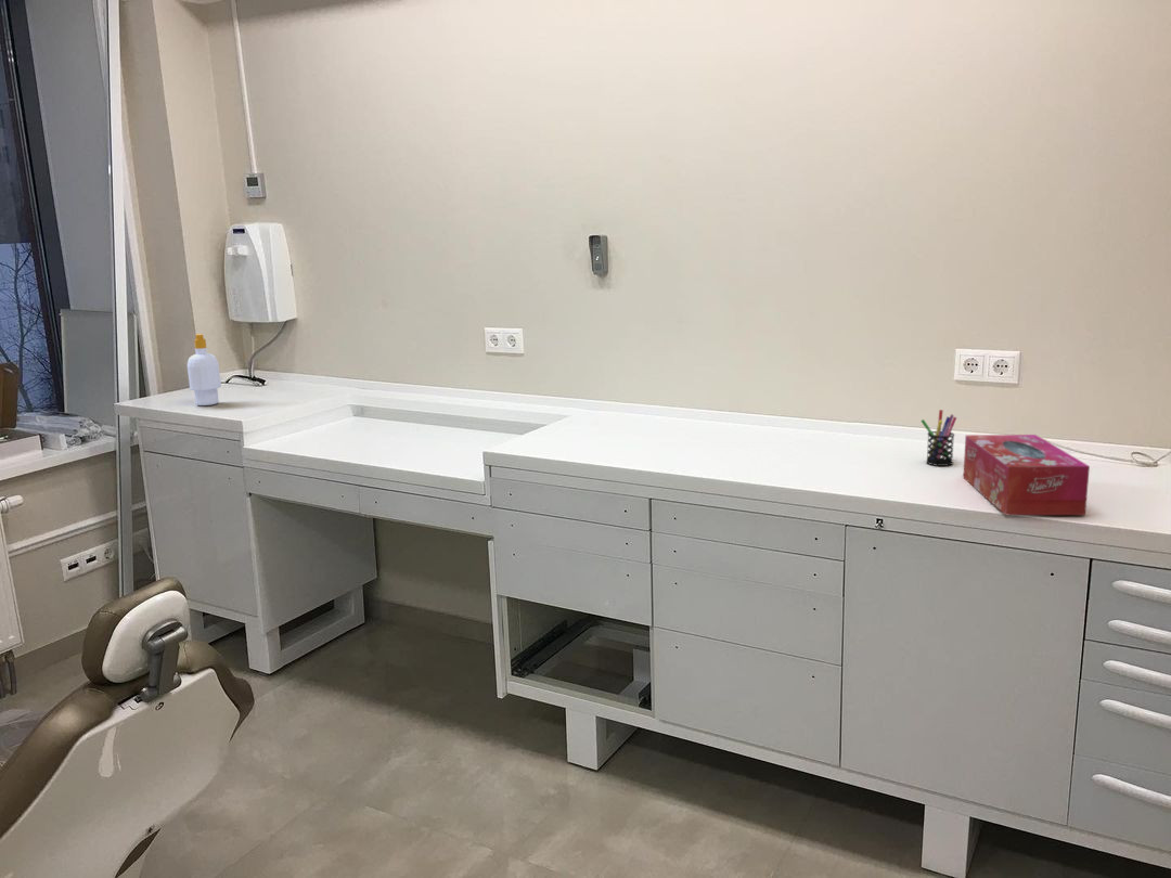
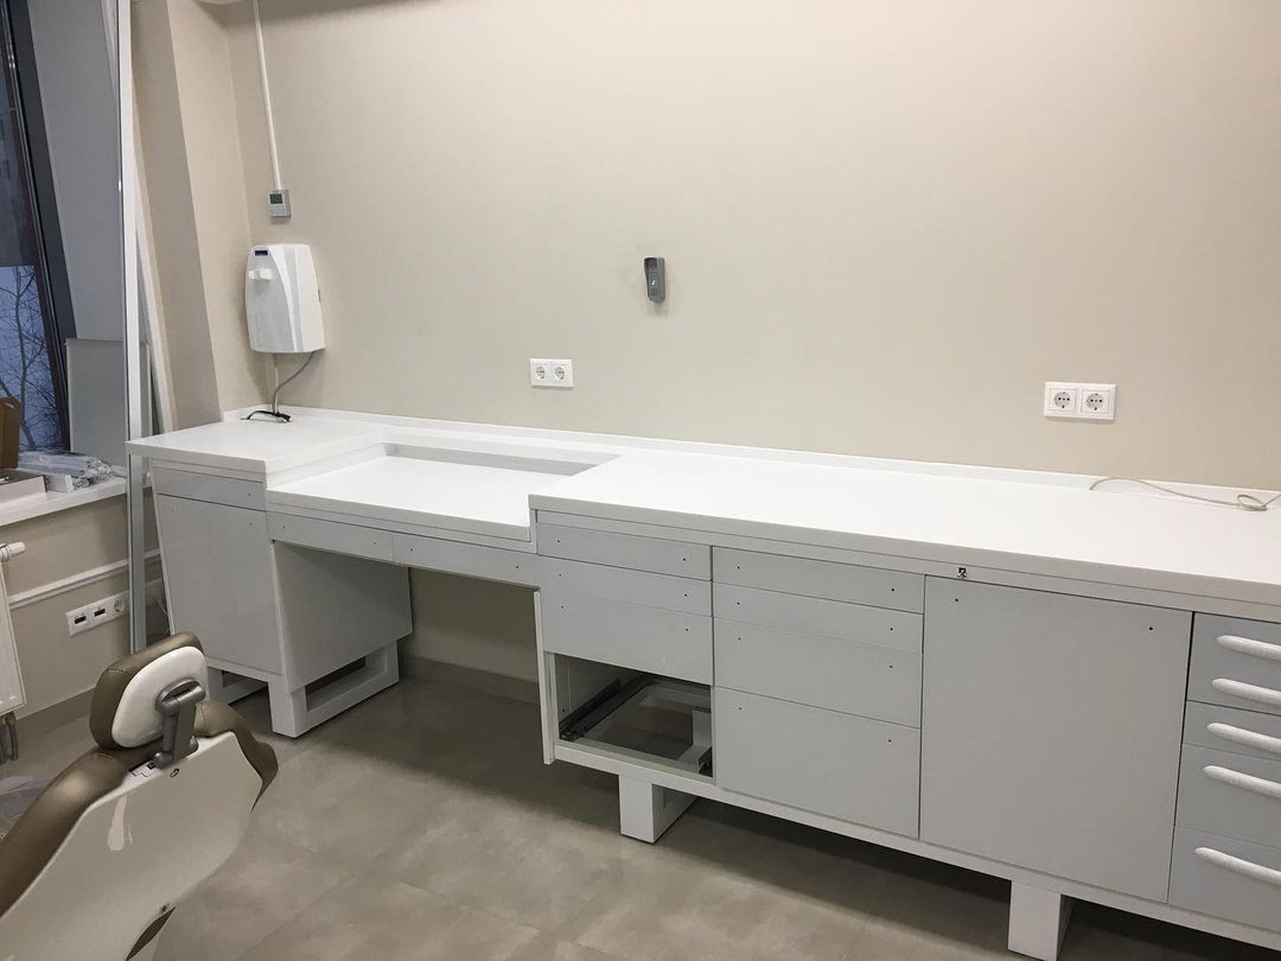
- tissue box (1021, 472)
- soap bottle (203, 370)
- pen holder (937, 437)
